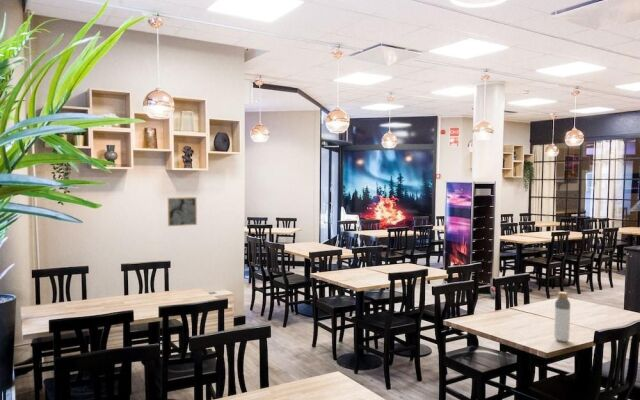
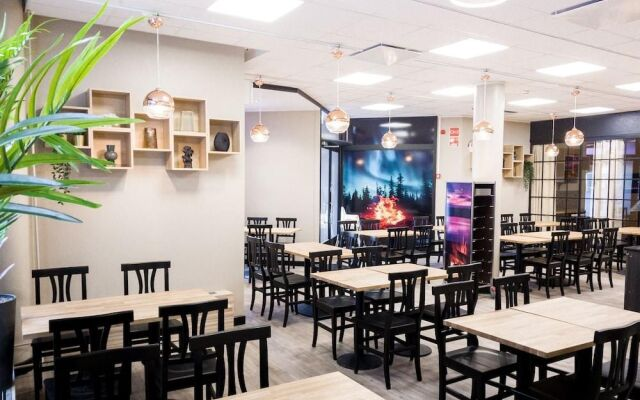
- wall art (182, 211)
- bottle (562, 316)
